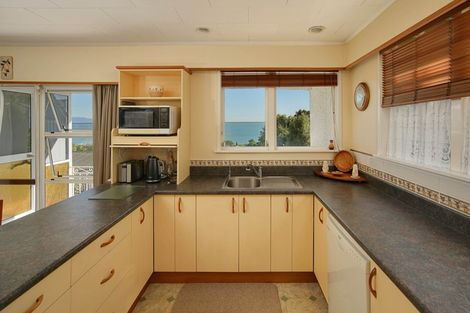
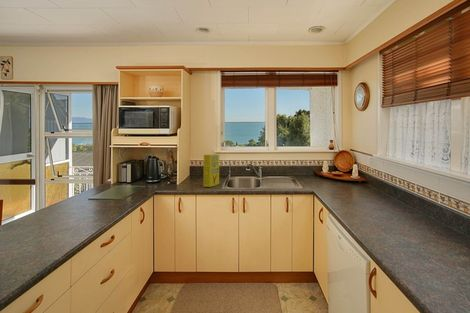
+ cereal box (211, 170)
